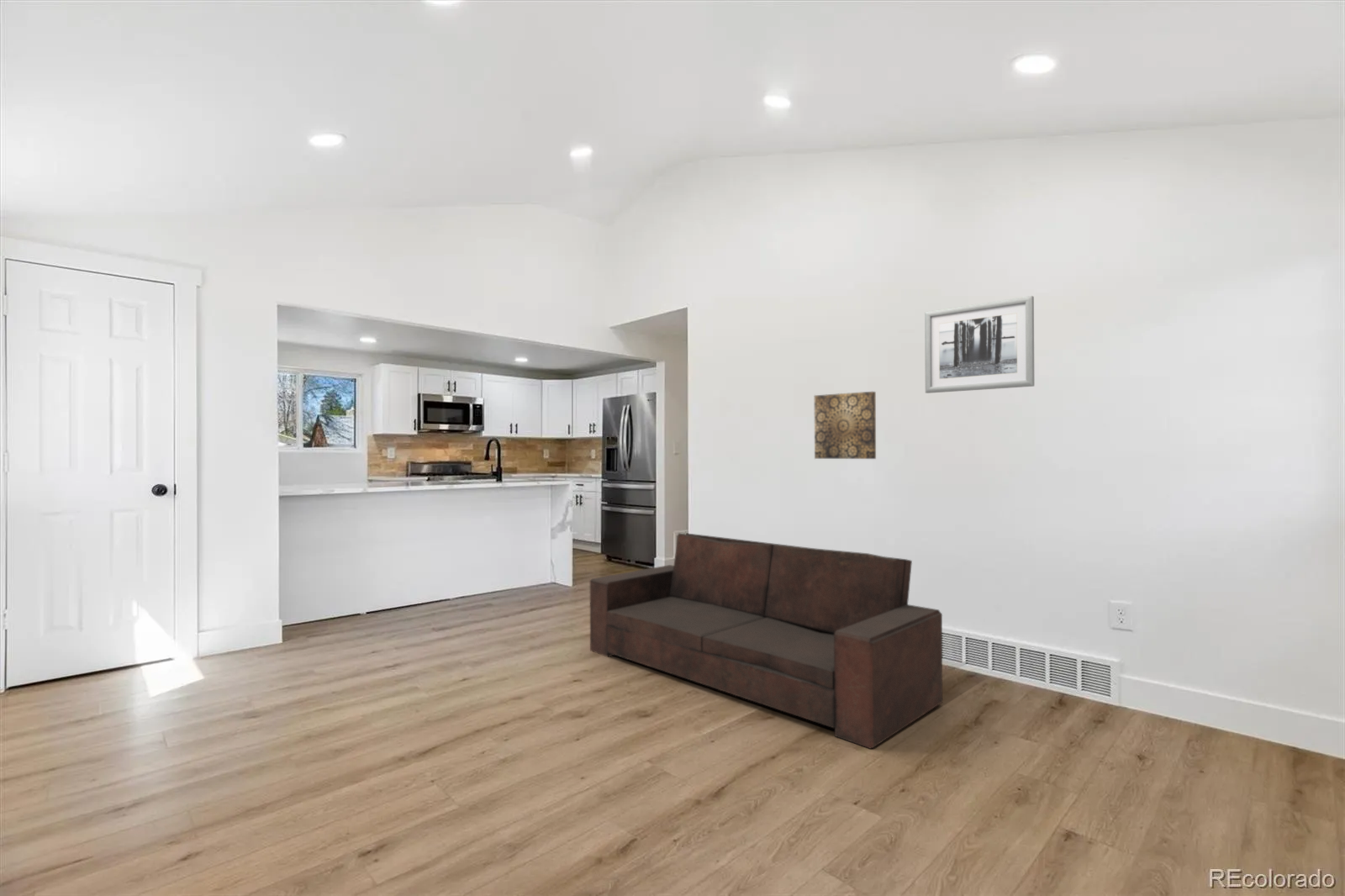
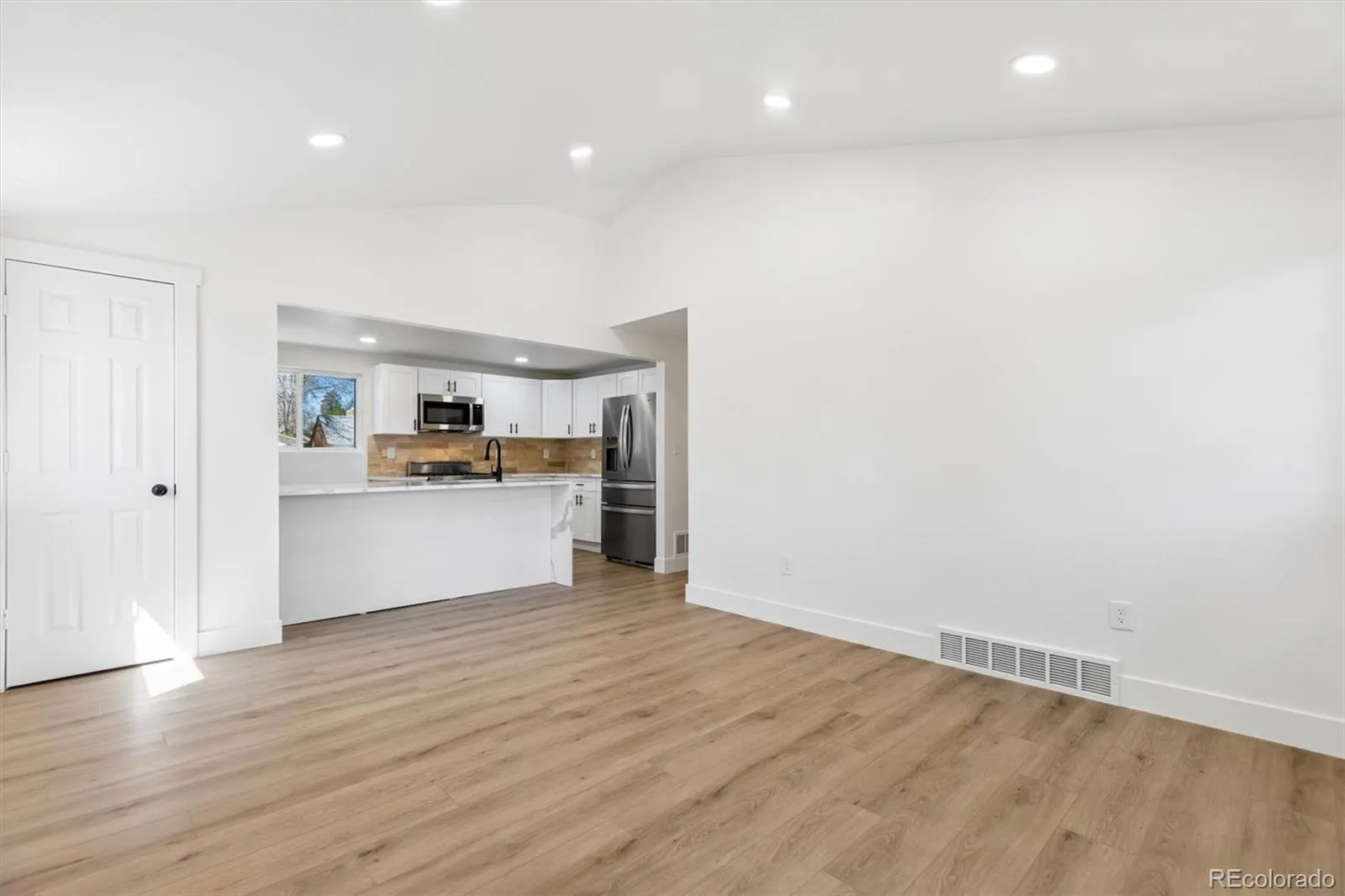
- wall art (976, 347)
- wall art (844, 426)
- sofa (747, 609)
